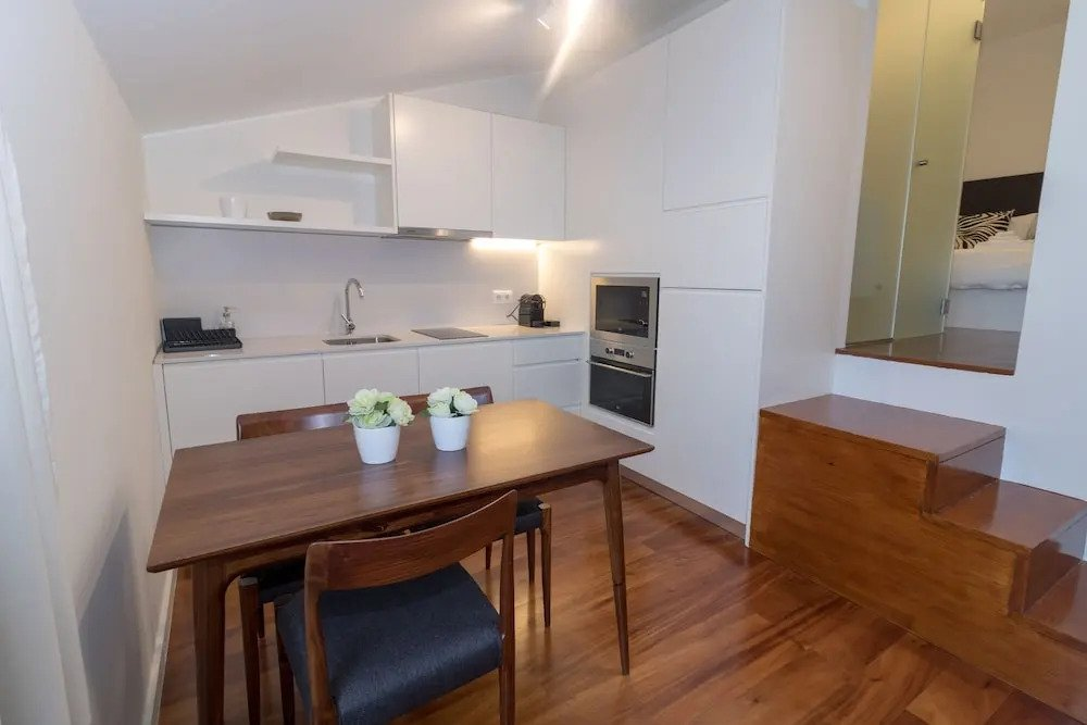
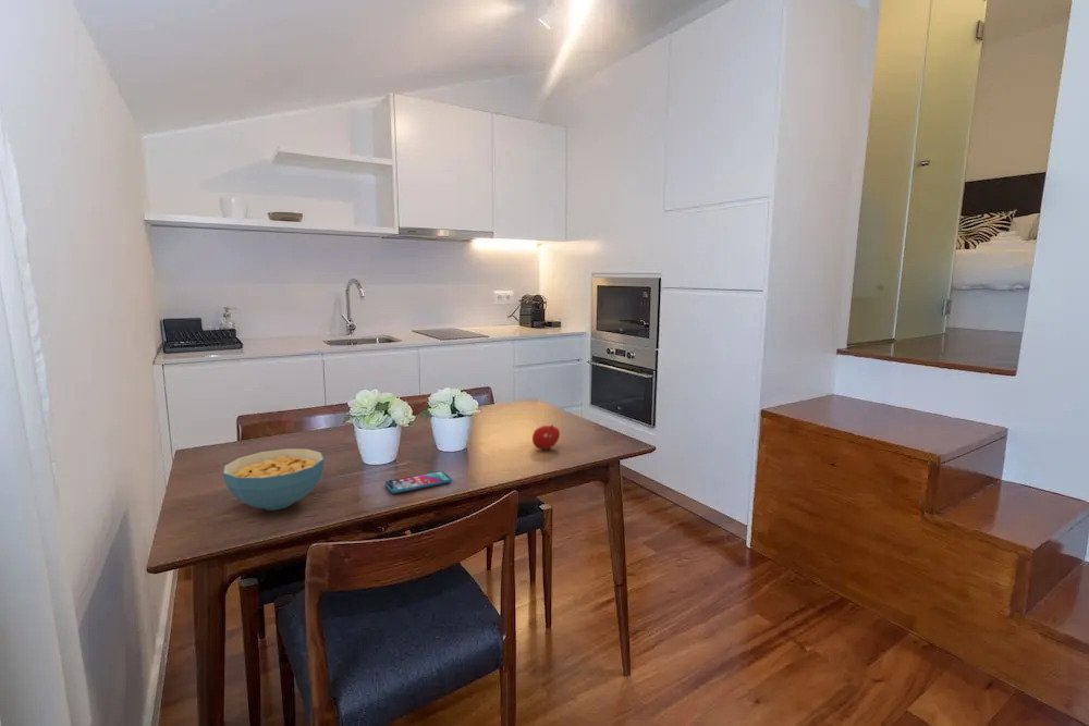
+ smartphone (418, 481)
+ cereal bowl (277, 483)
+ fruit (546, 435)
